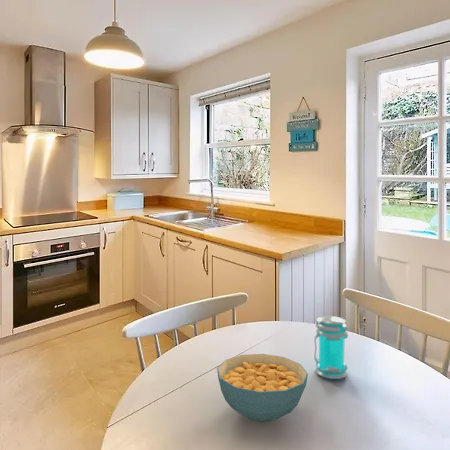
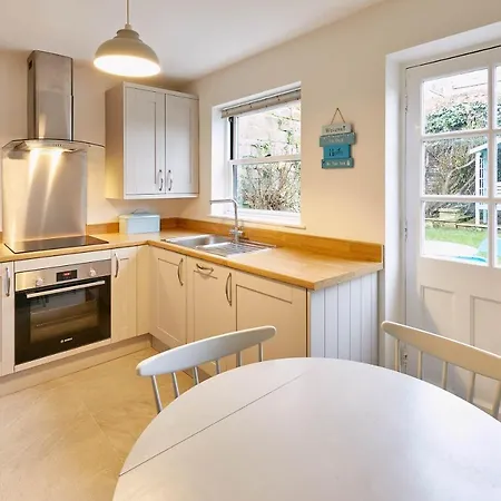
- jar (330, 345)
- cereal bowl (261, 392)
